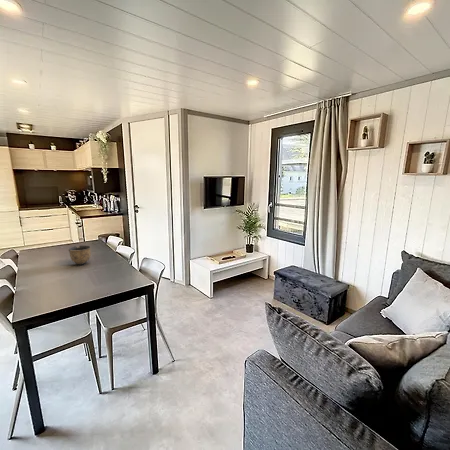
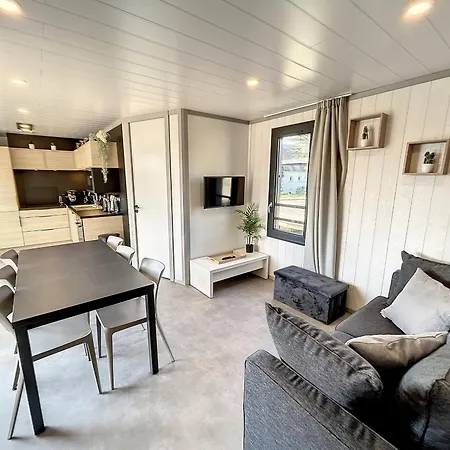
- bowl (80, 255)
